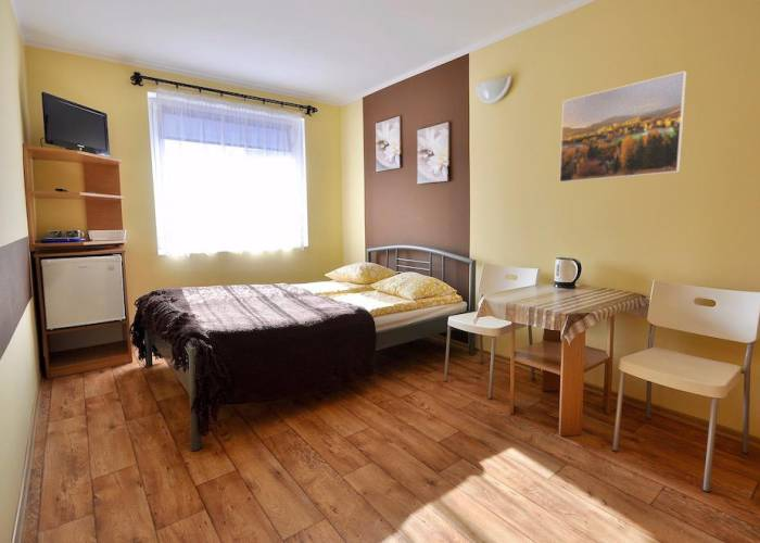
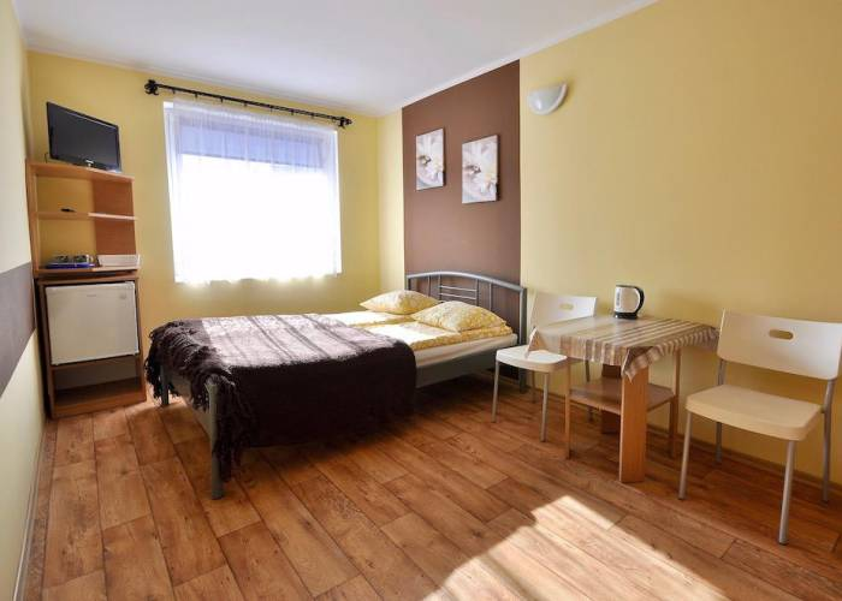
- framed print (616, 132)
